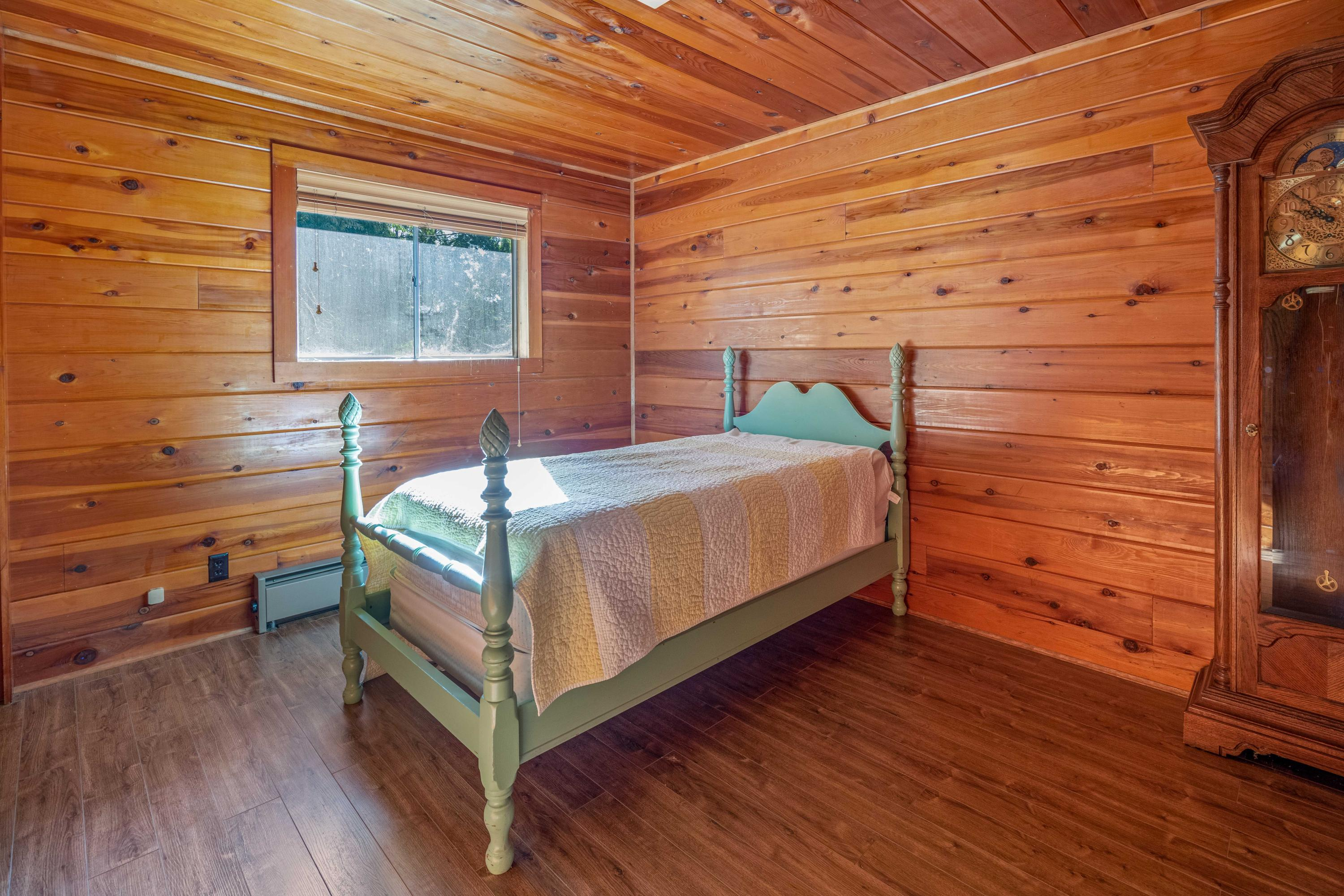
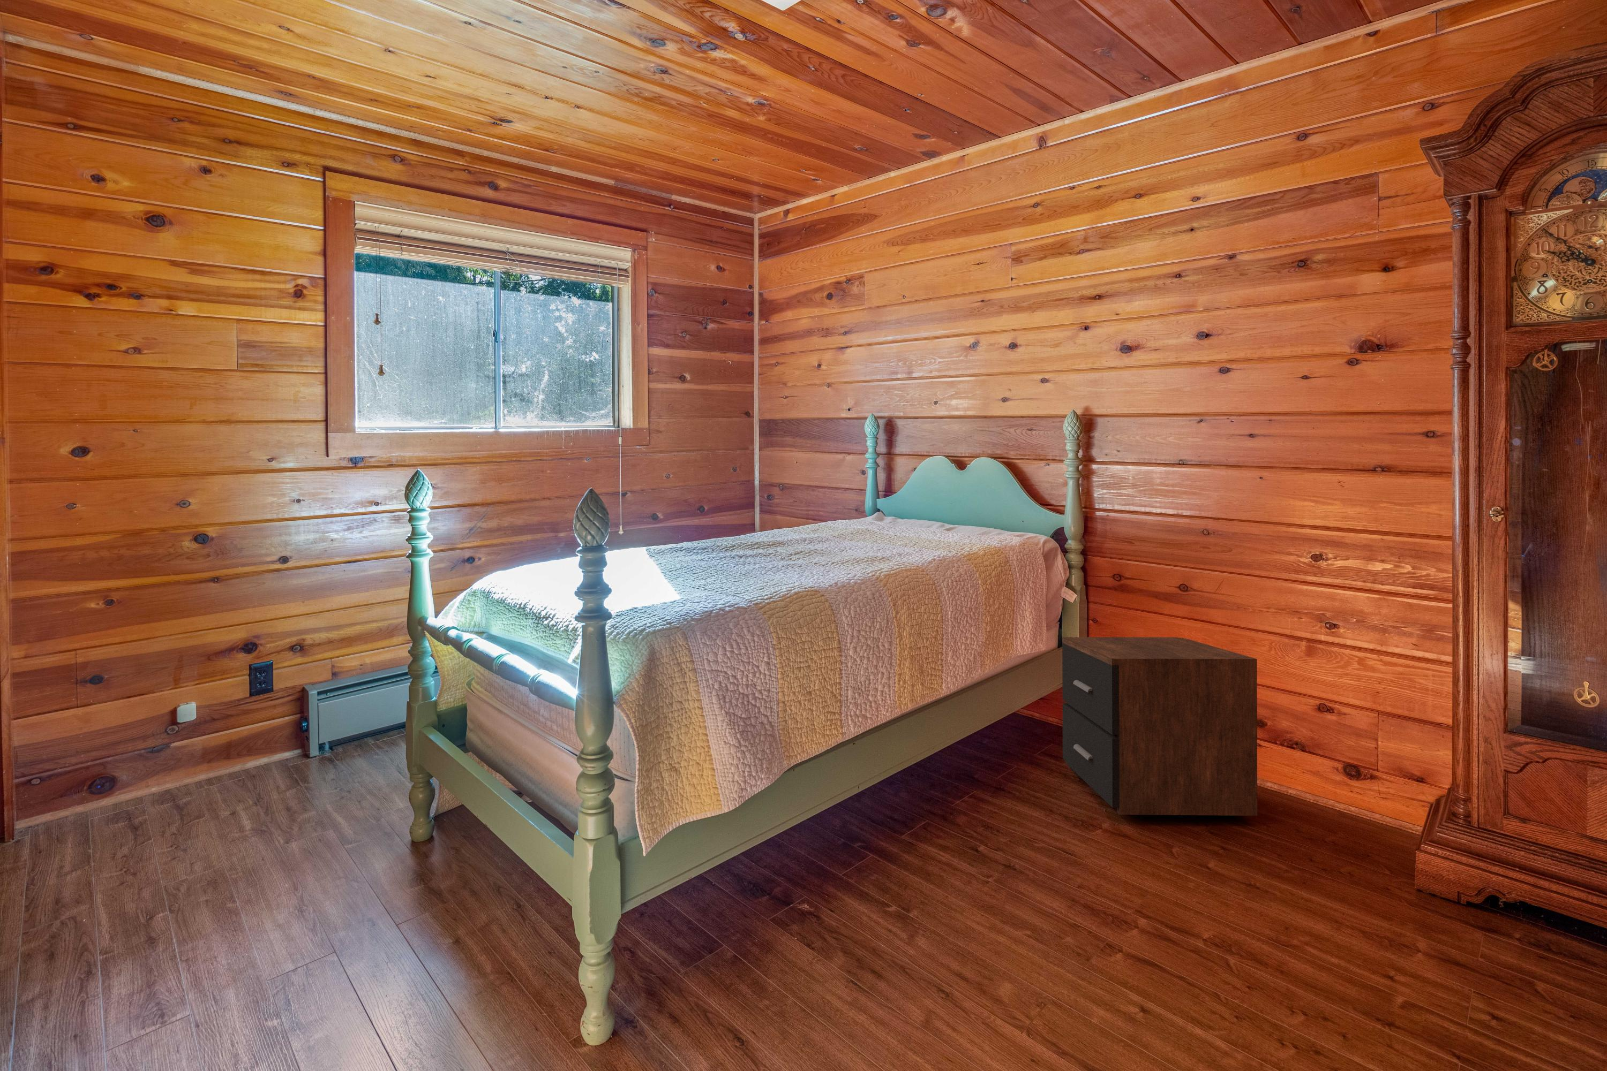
+ nightstand (1150, 717)
